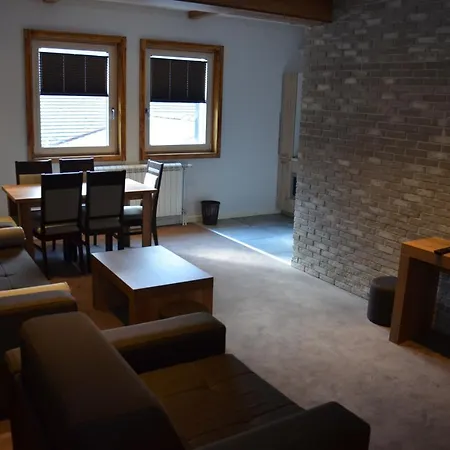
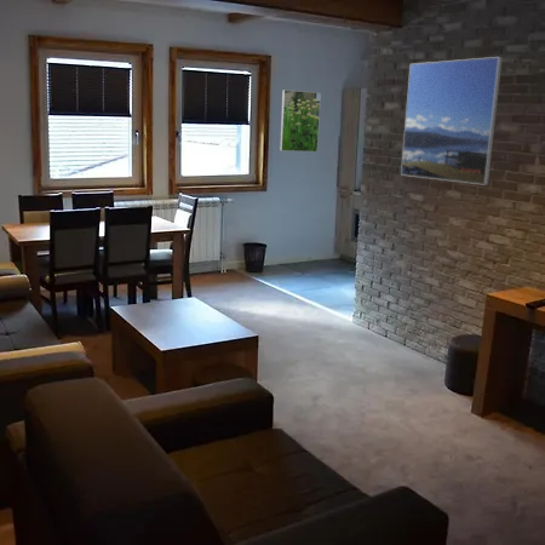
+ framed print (447, 121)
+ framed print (300, 121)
